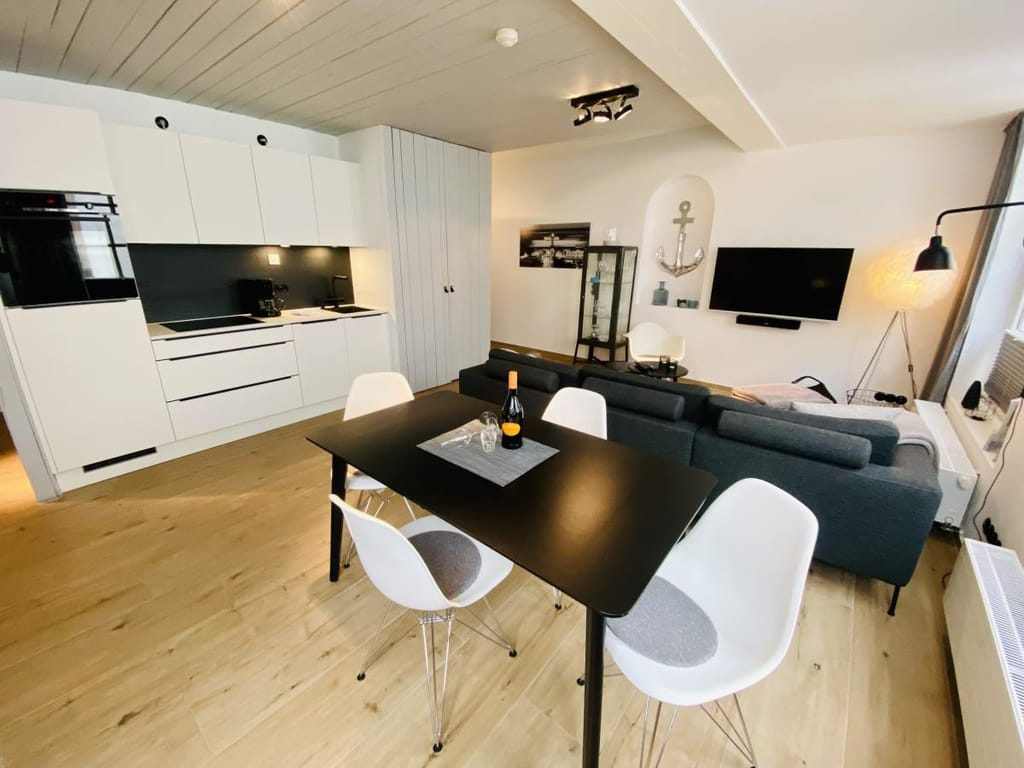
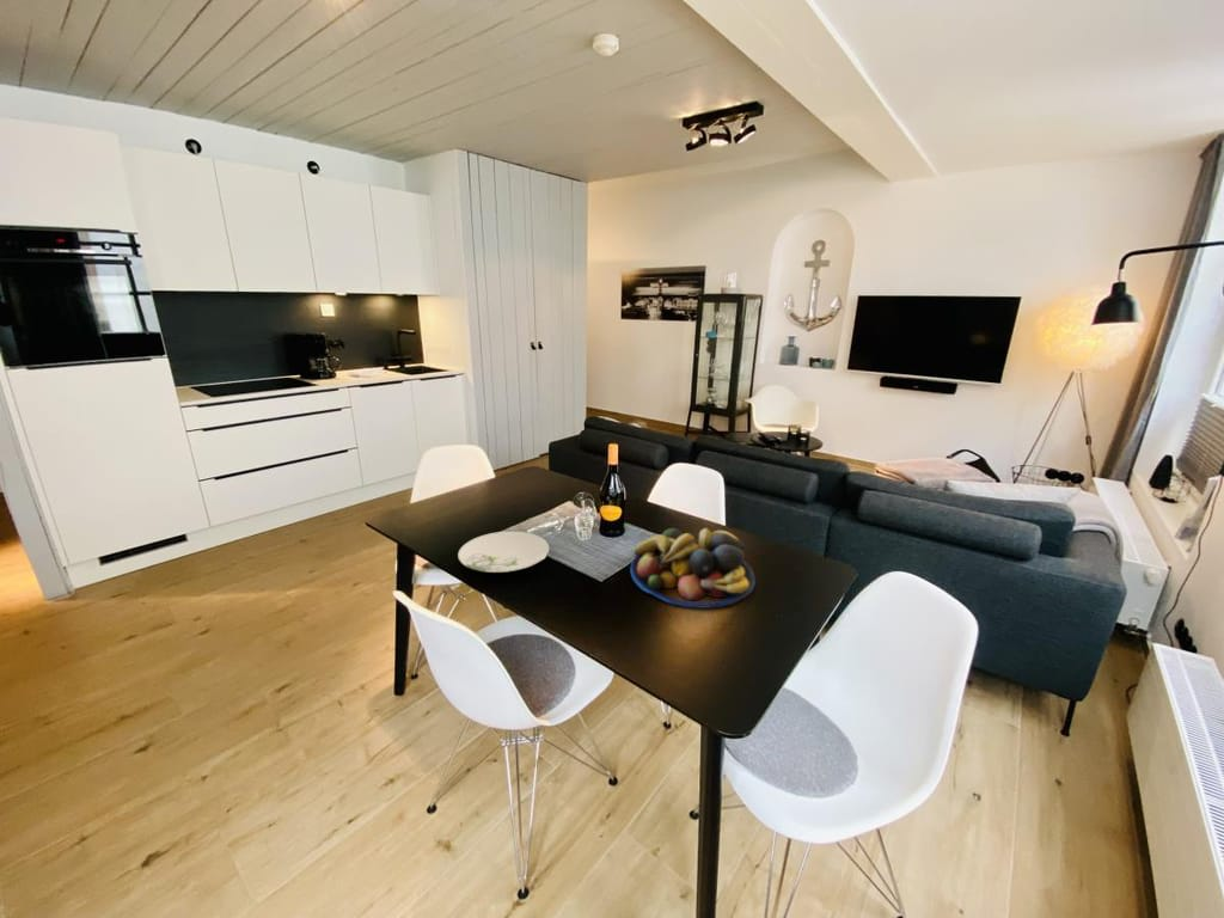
+ fruit bowl (691, 553)
+ plate (504, 555)
